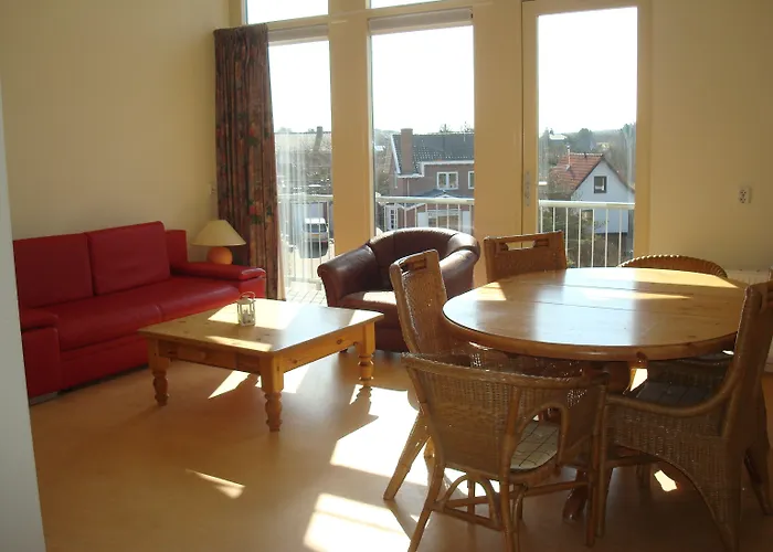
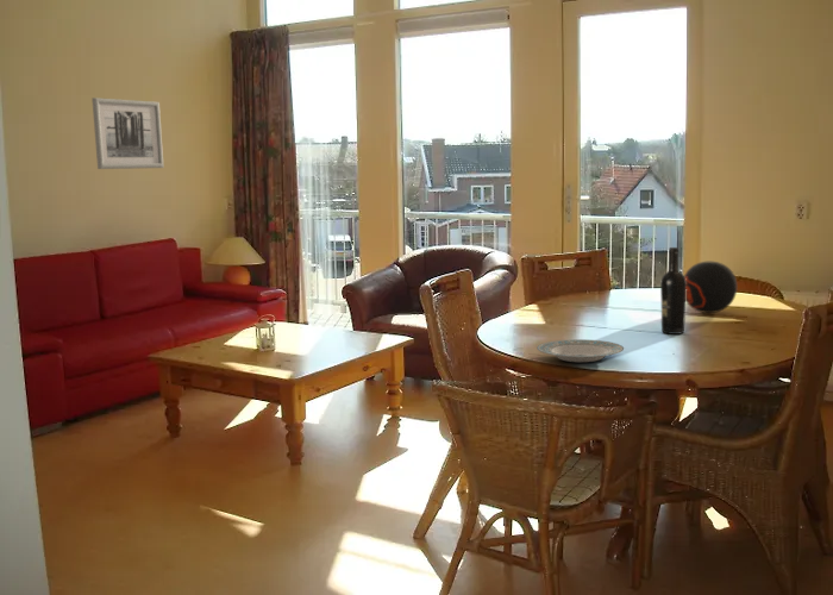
+ wall art (129, 134)
+ plate (580, 352)
+ decorative ball (708, 287)
+ wine bottle (672, 289)
